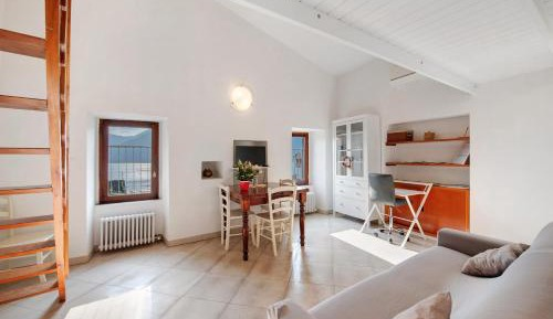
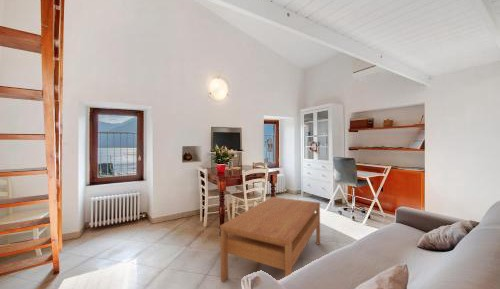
+ coffee table (278, 235)
